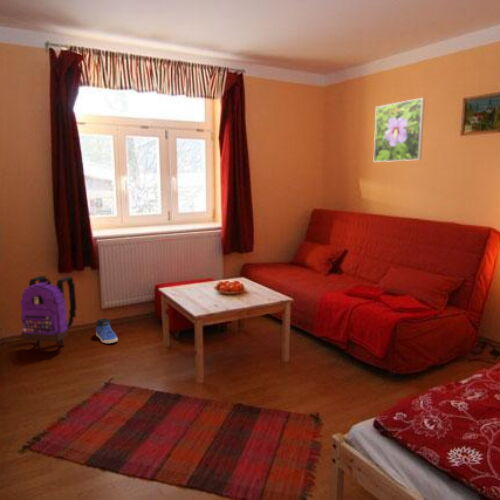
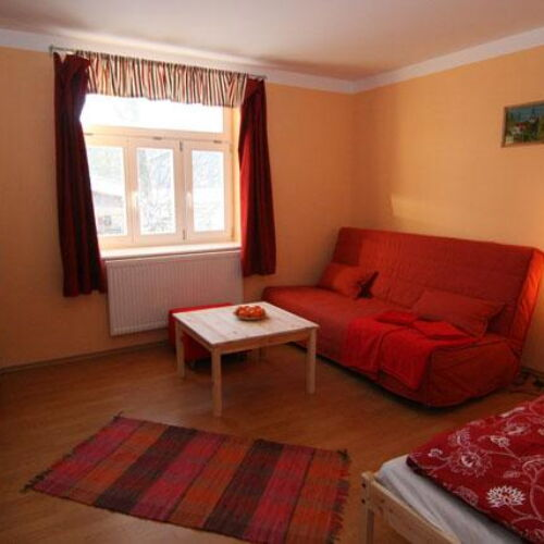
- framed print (397, 132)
- sneaker (106, 329)
- backpack (49, 313)
